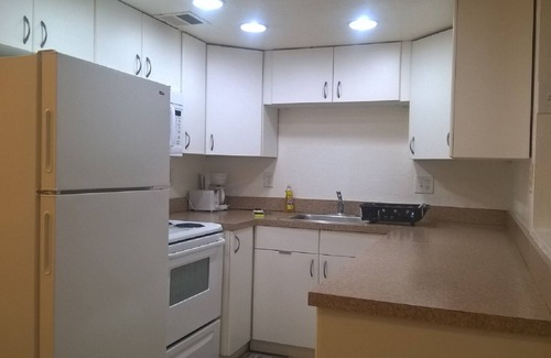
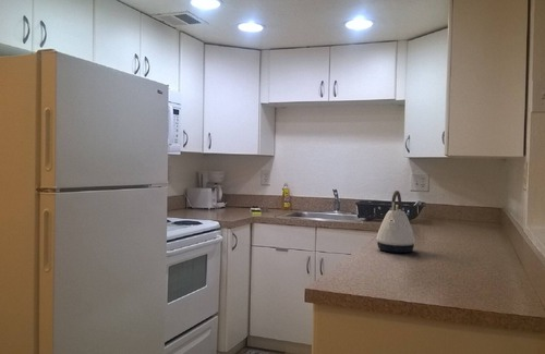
+ kettle (396, 220)
